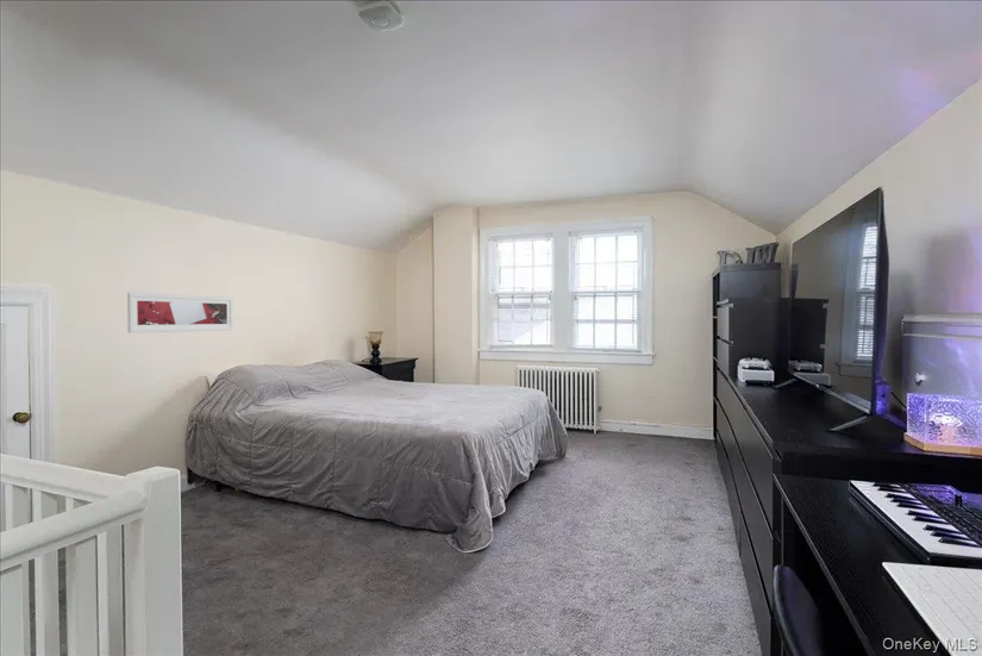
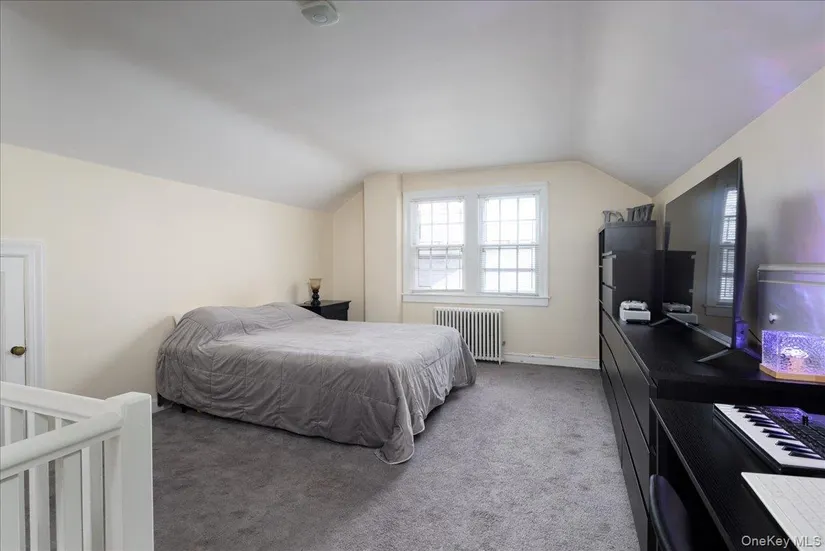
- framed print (186, 313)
